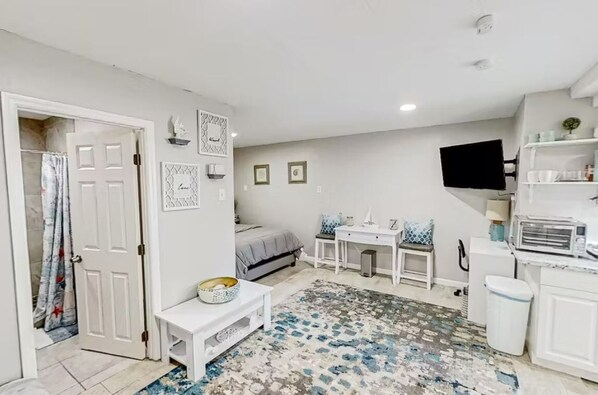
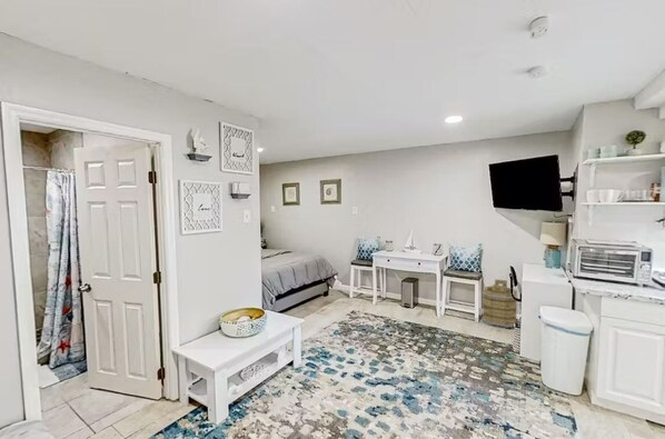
+ bucket (499, 302)
